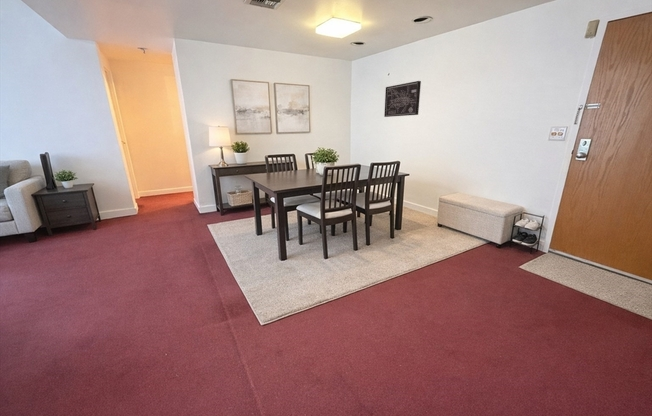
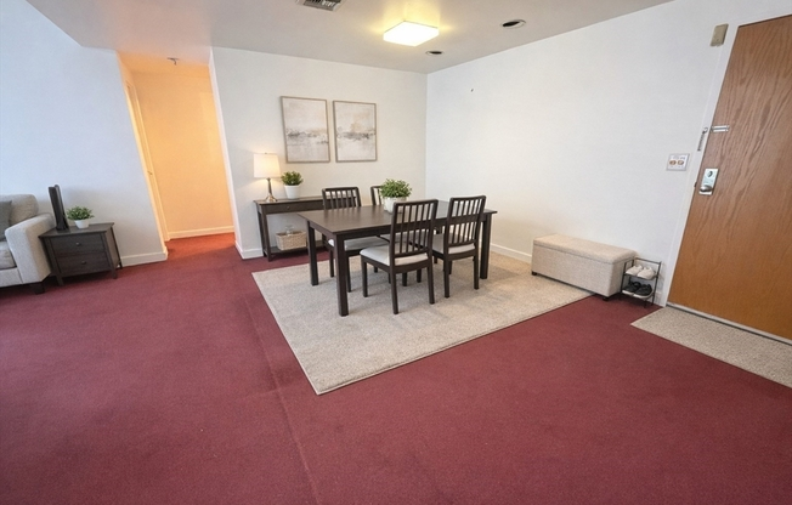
- wall art (401, 100)
